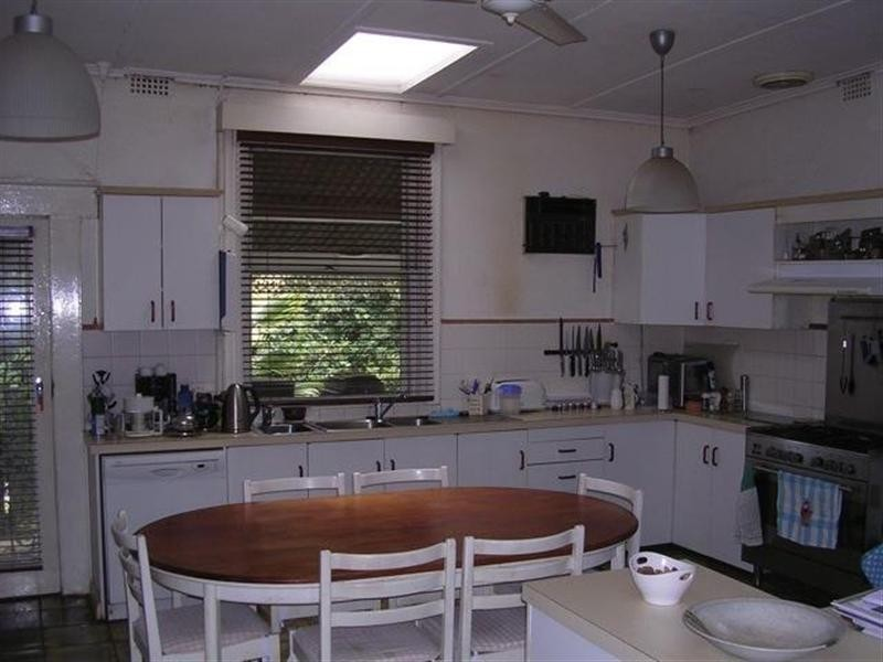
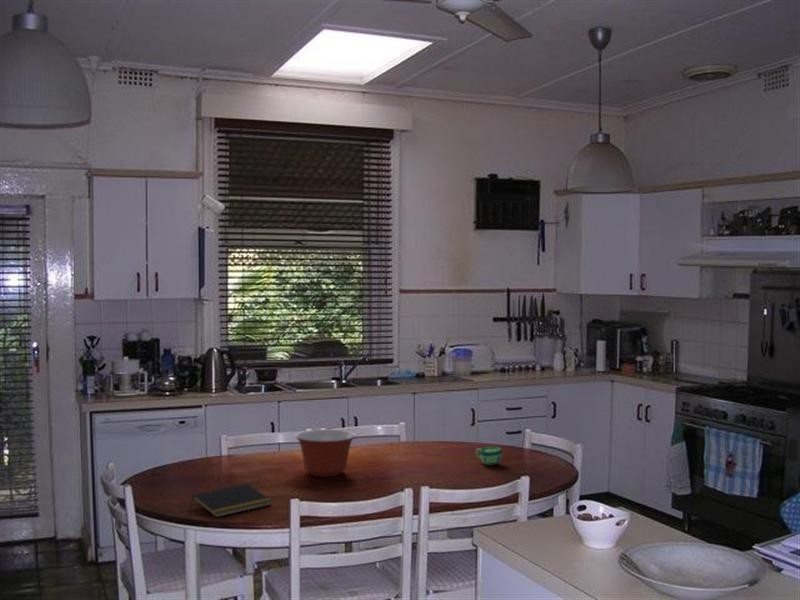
+ cup (487, 456)
+ notepad (232, 499)
+ mixing bowl (325, 453)
